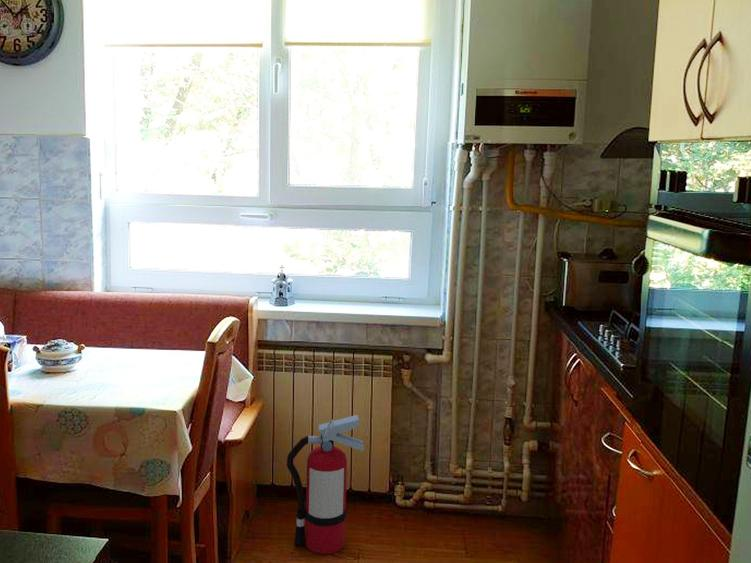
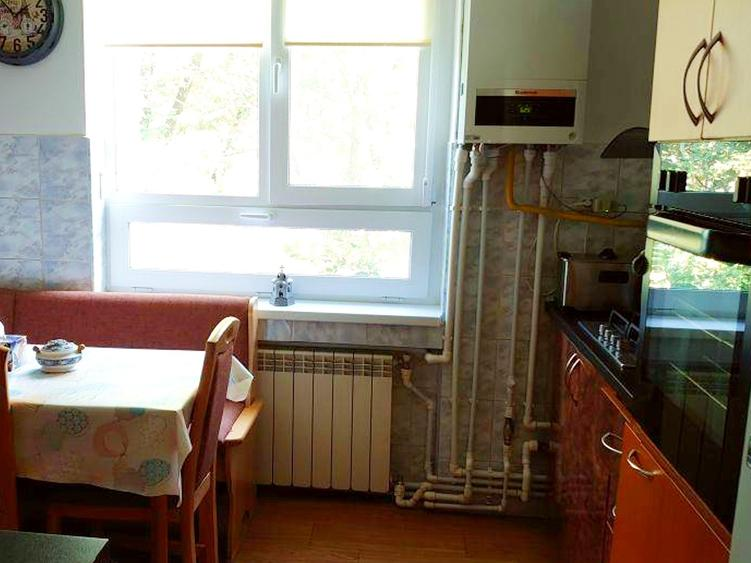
- fire extinguisher (324, 480)
